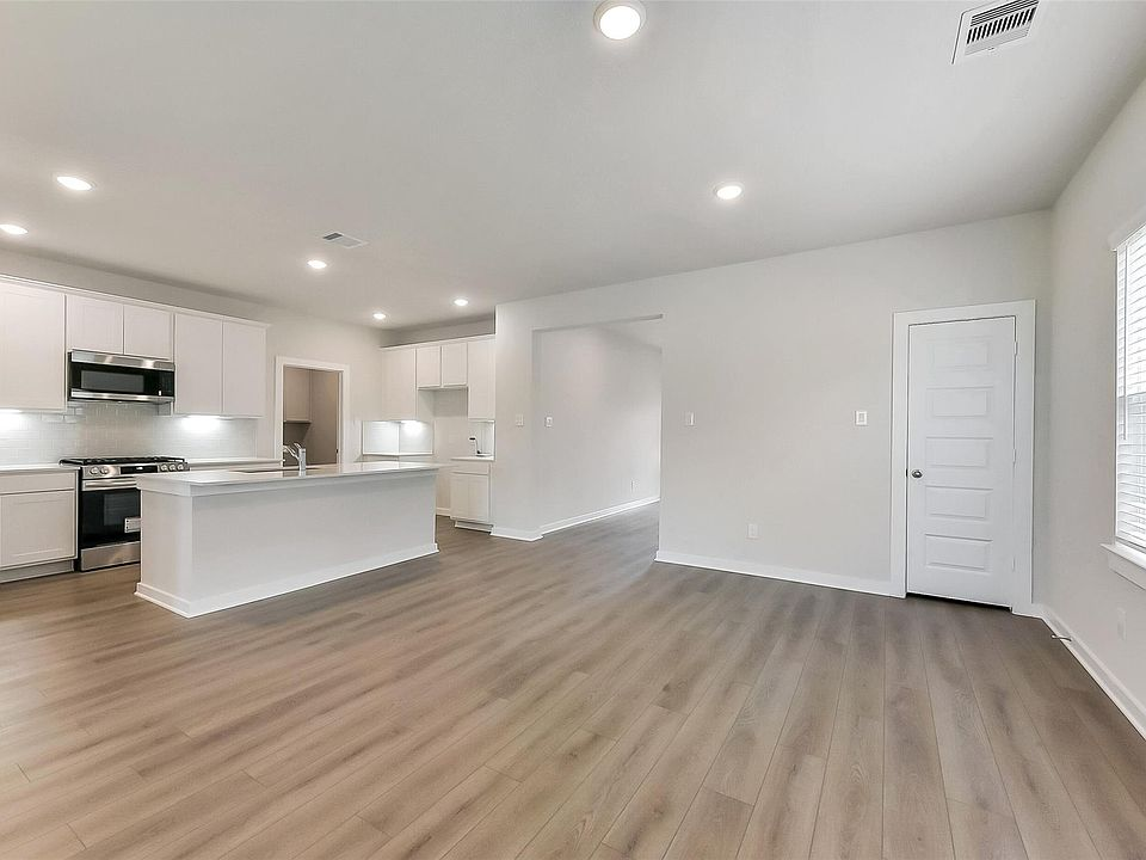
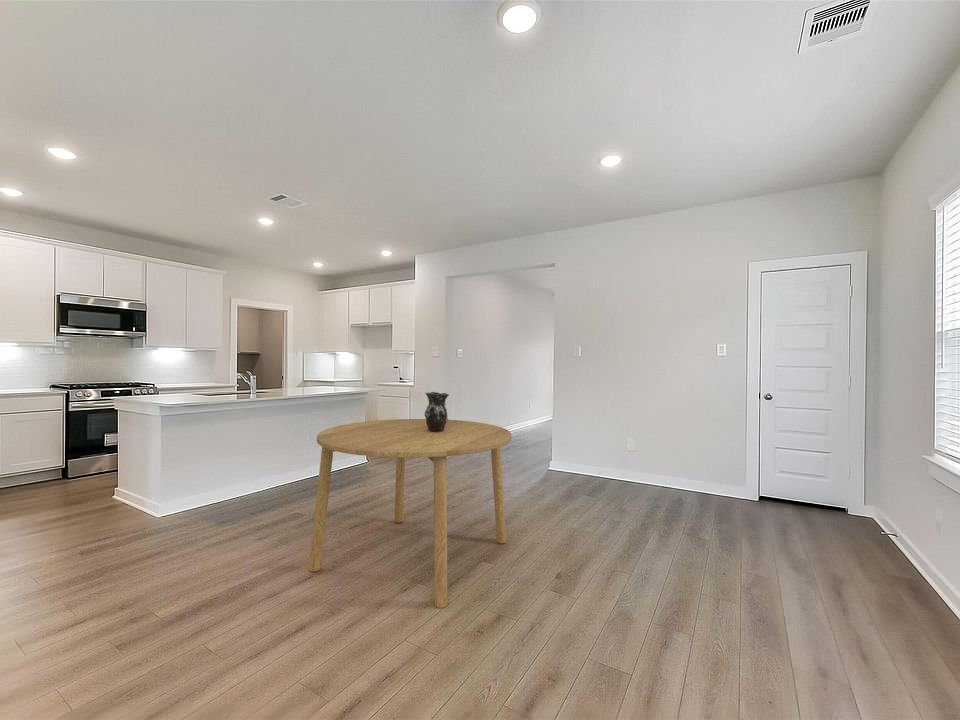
+ vase (435, 411)
+ dining table (403, 493)
